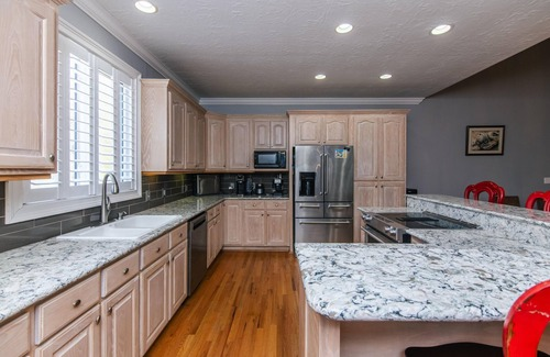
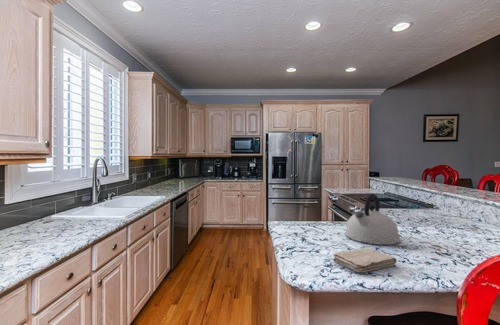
+ washcloth (363, 258)
+ kettle (370, 215)
